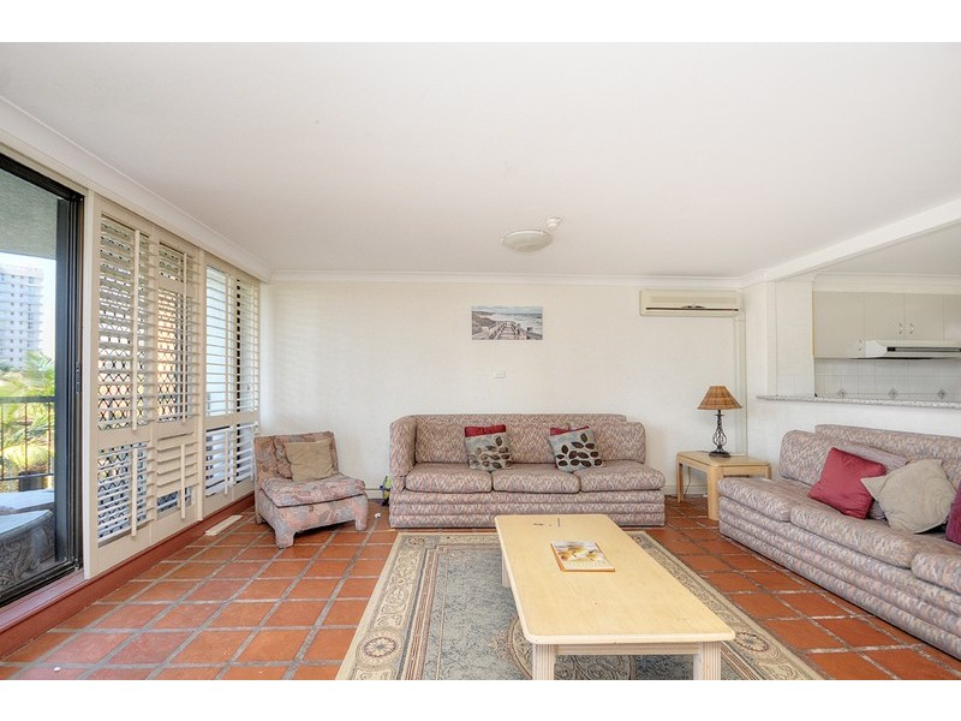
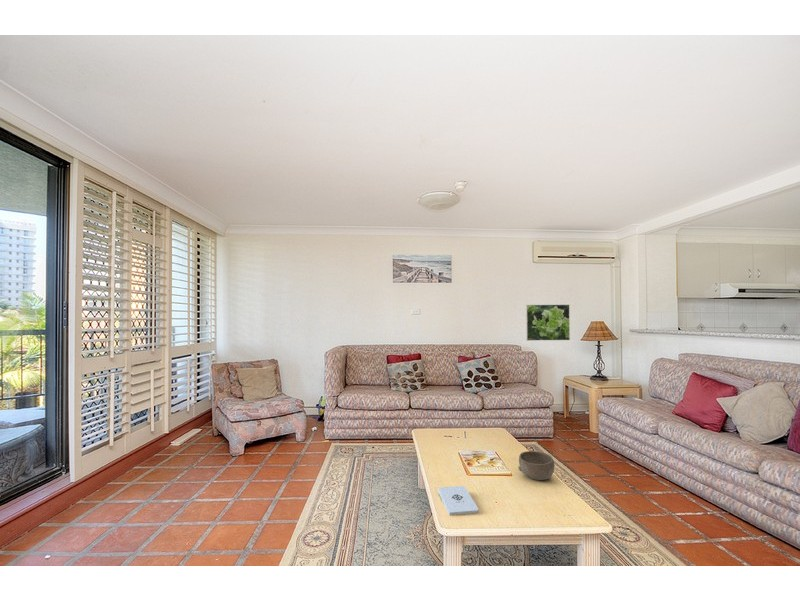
+ bowl (536, 466)
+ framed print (547, 322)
+ notepad (457, 500)
